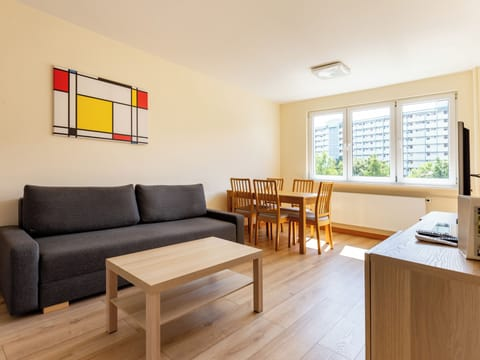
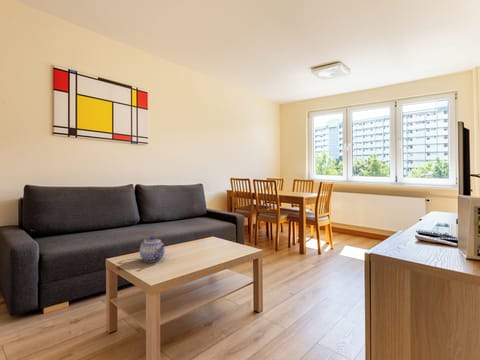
+ teapot (152, 248)
